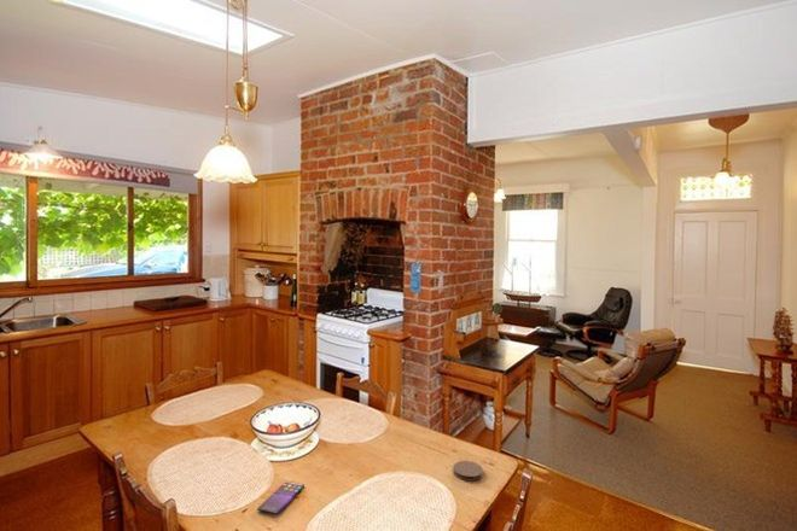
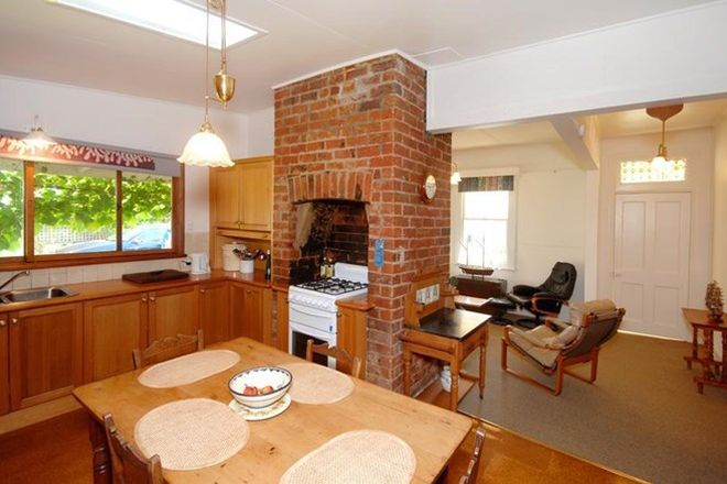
- coaster (467, 469)
- smartphone (281, 496)
